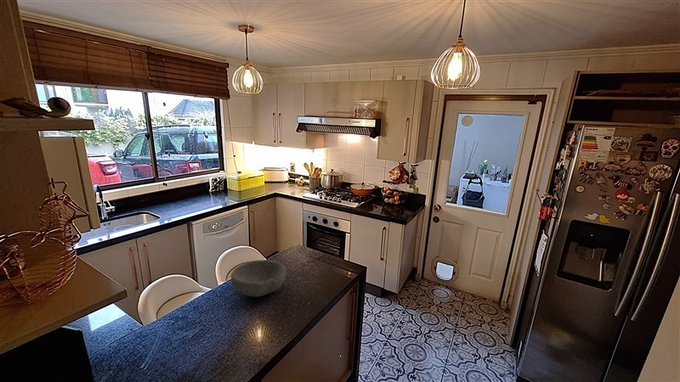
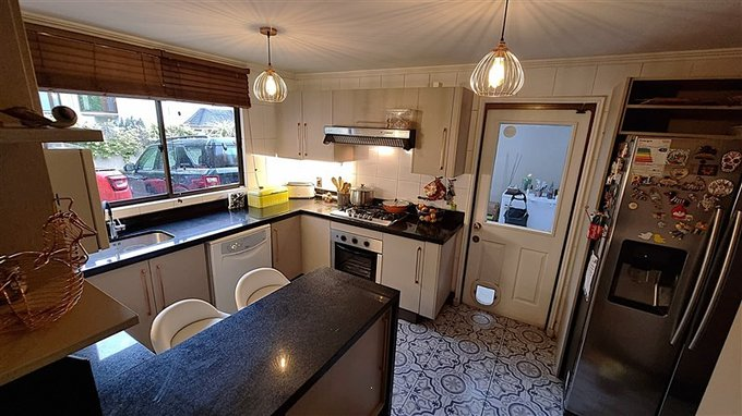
- bowl (259, 279)
